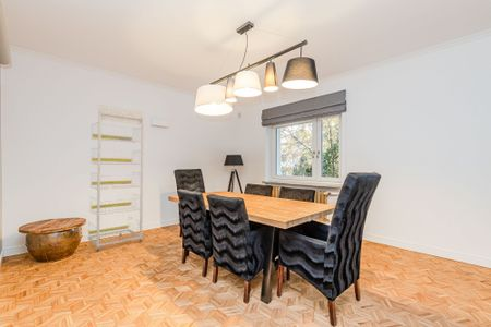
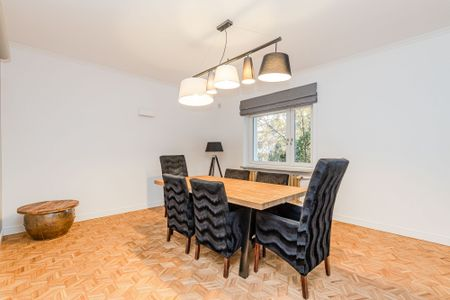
- shelving unit (116, 181)
